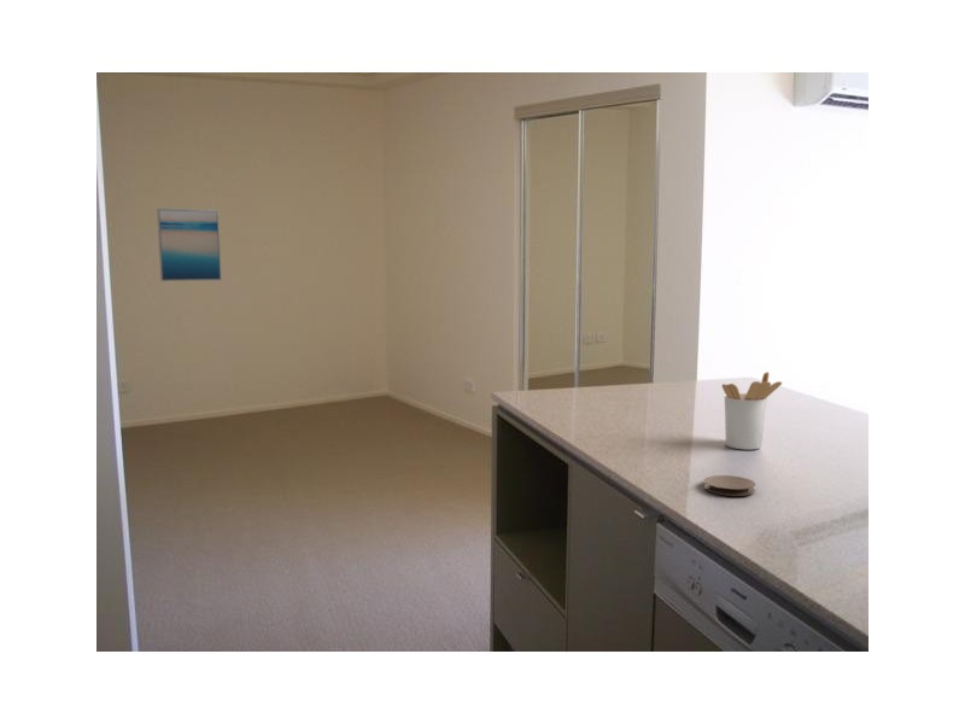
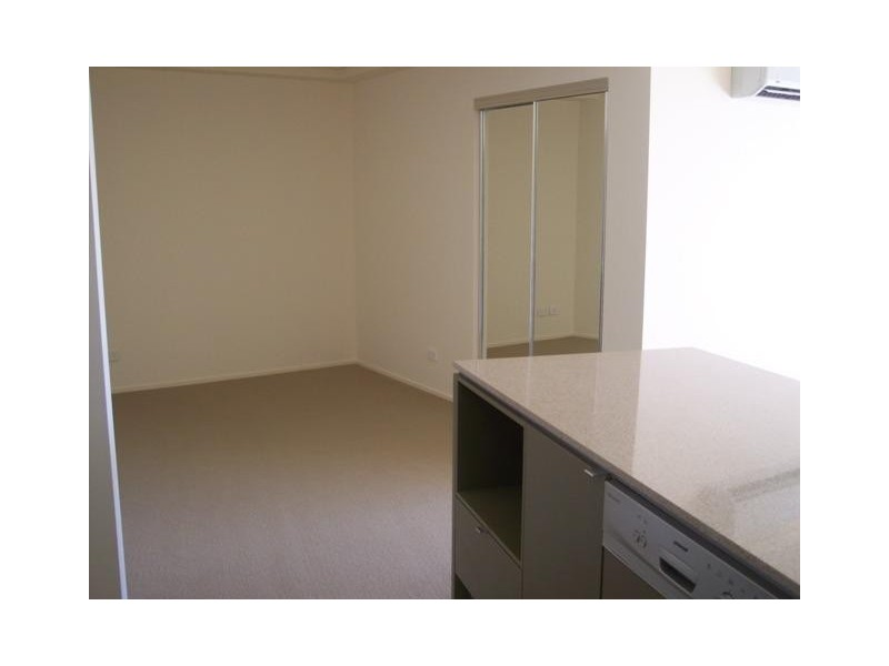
- wall art (189, 245)
- coaster (729, 485)
- utensil holder (750, 410)
